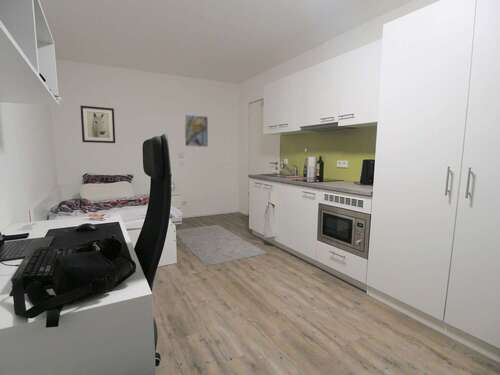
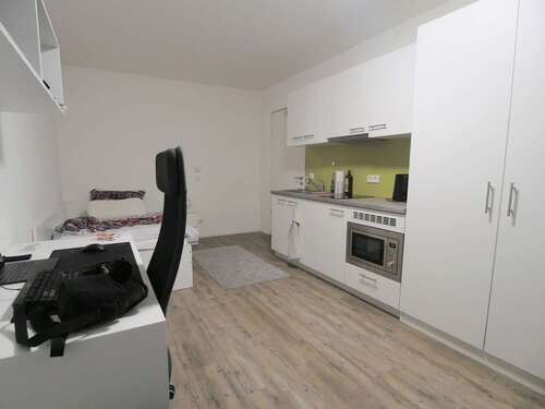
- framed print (196, 131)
- wall art (98, 125)
